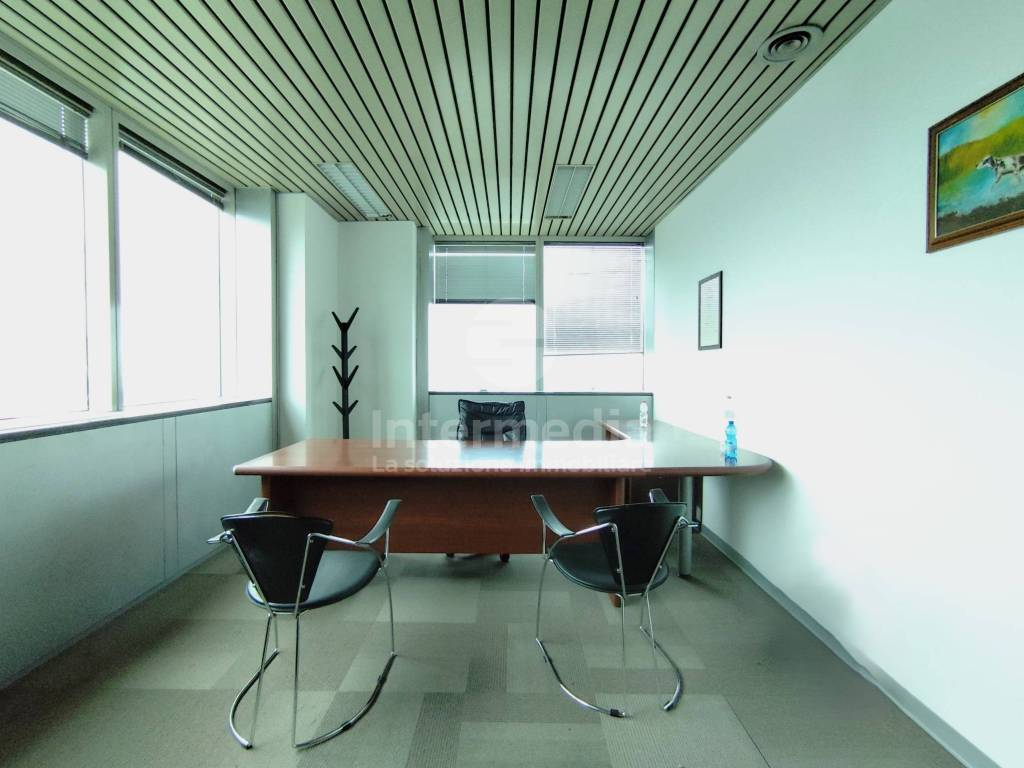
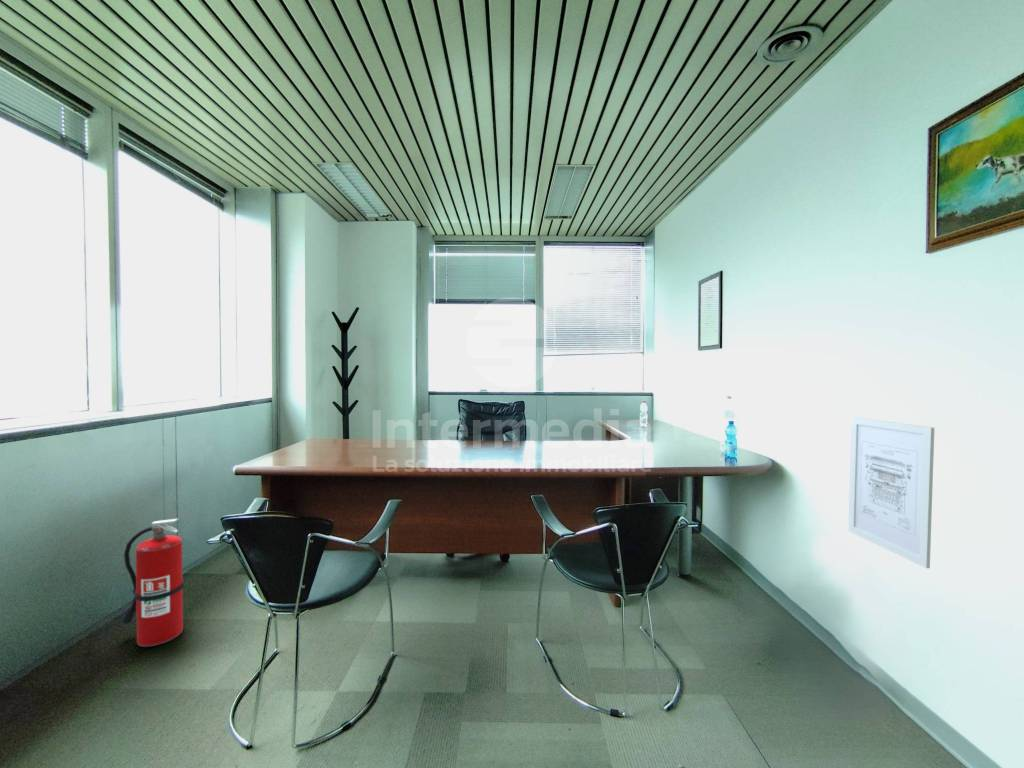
+ wall art (886, 484)
+ fire extinguisher (151, 578)
